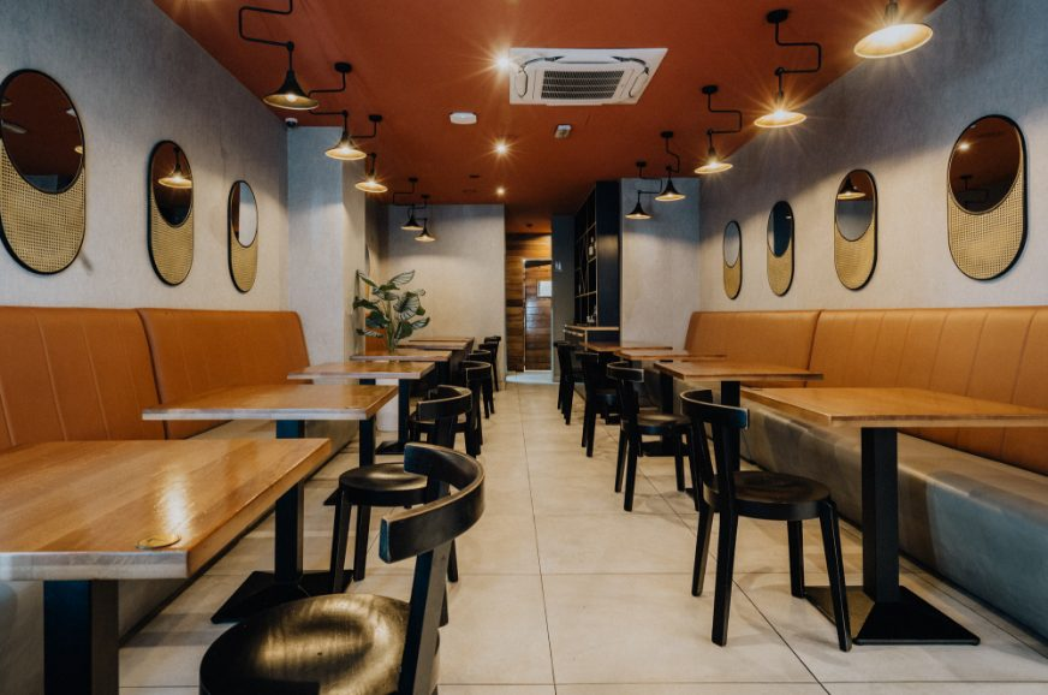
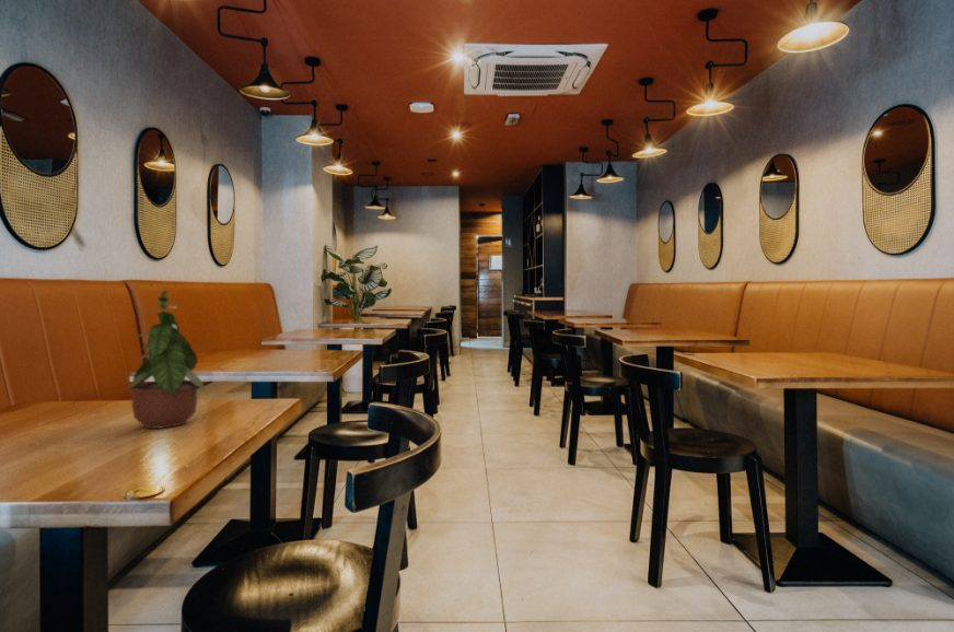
+ potted plant (168, 355)
